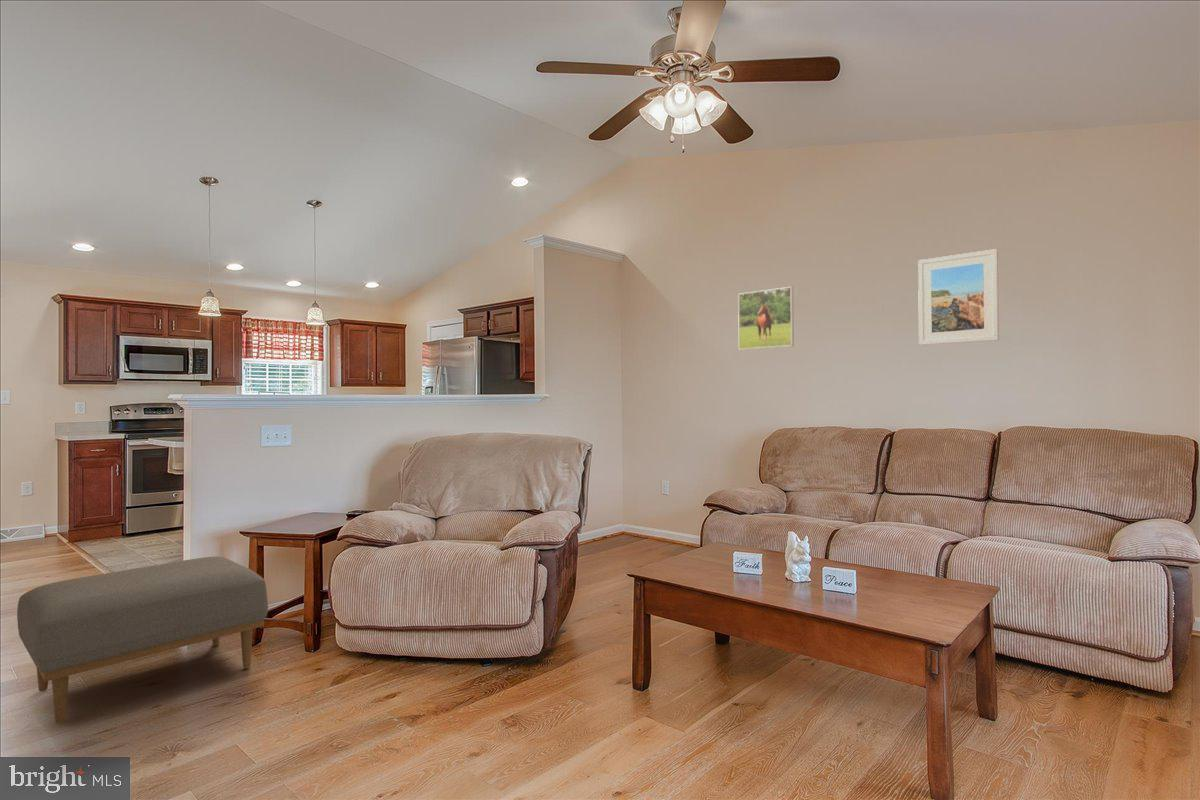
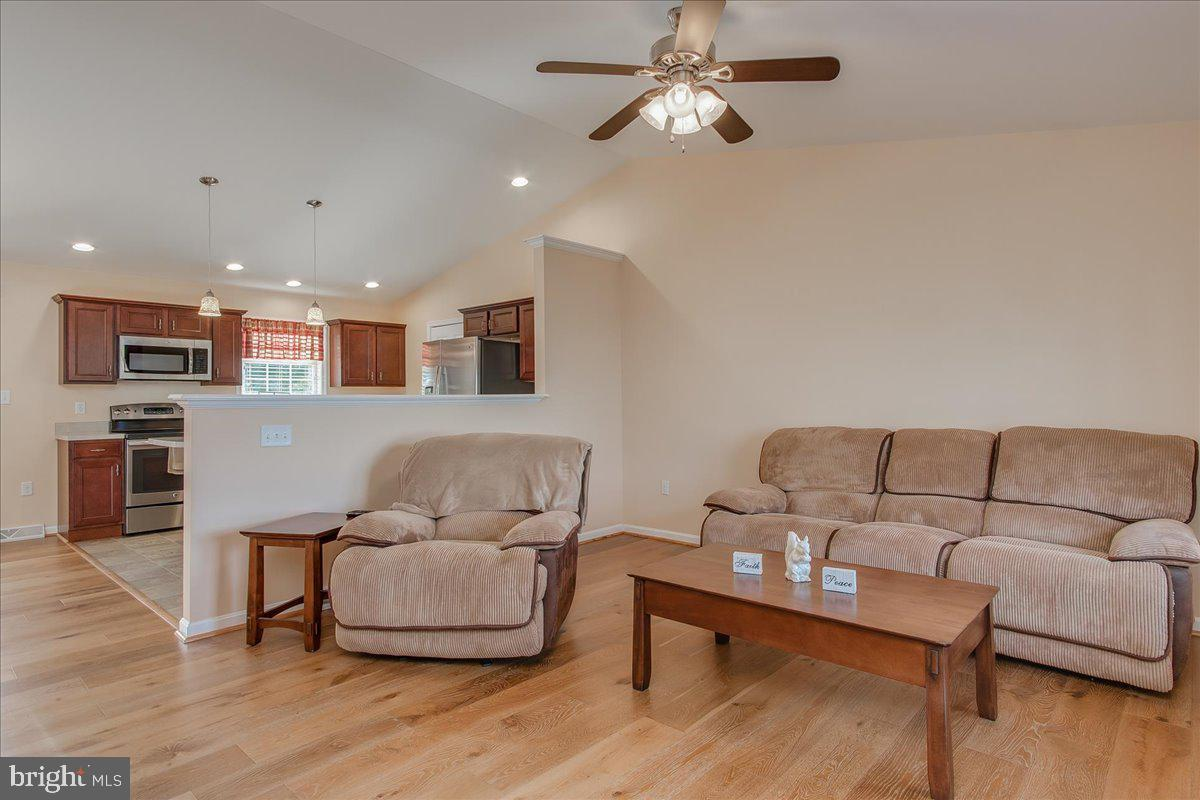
- ottoman (148, 626)
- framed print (765, 319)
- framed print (957, 298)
